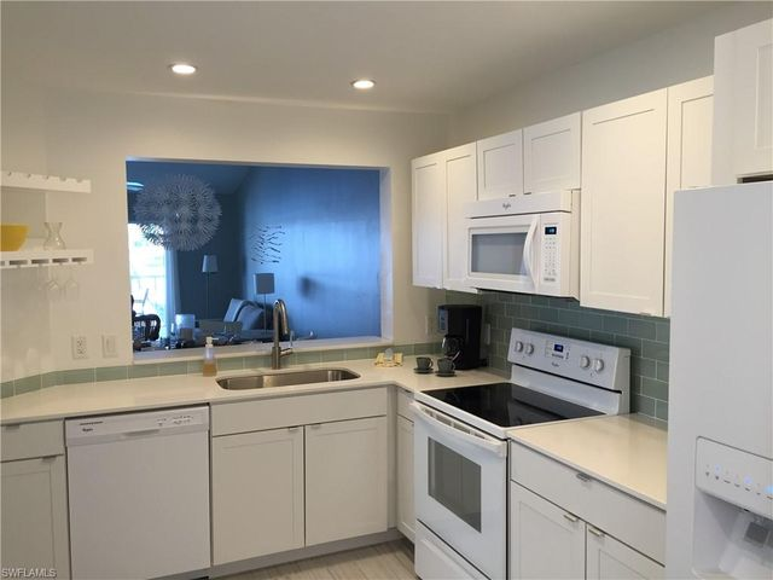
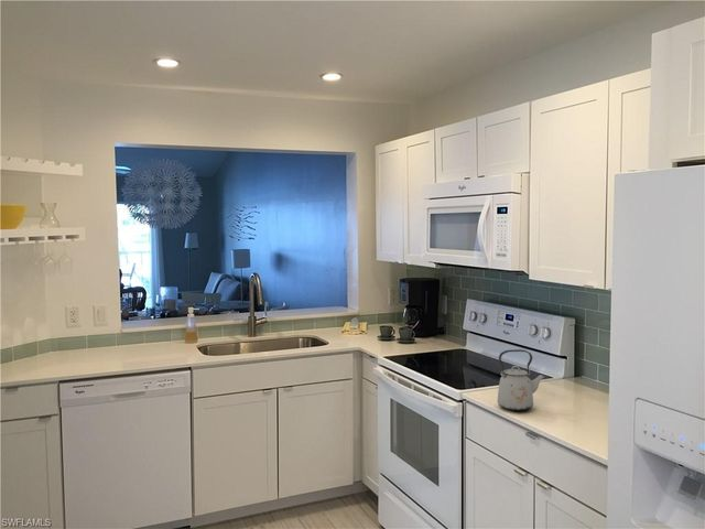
+ kettle (521, 378)
